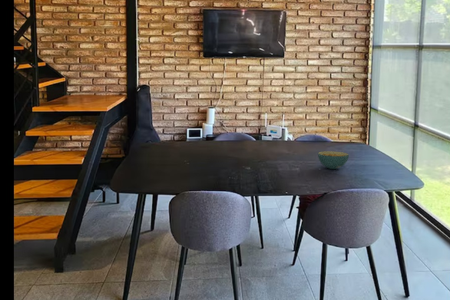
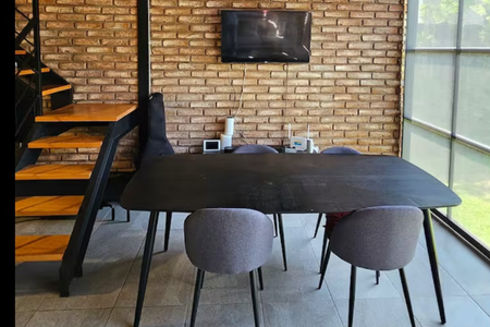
- cereal bowl (332, 160)
